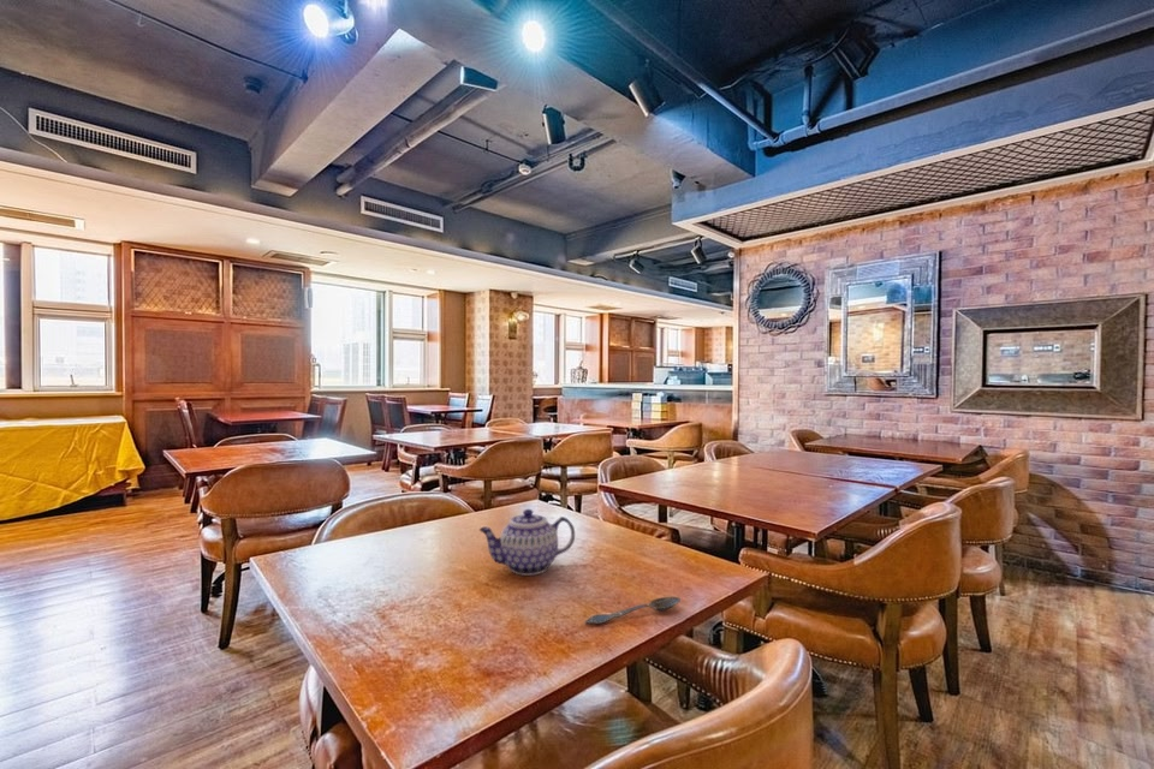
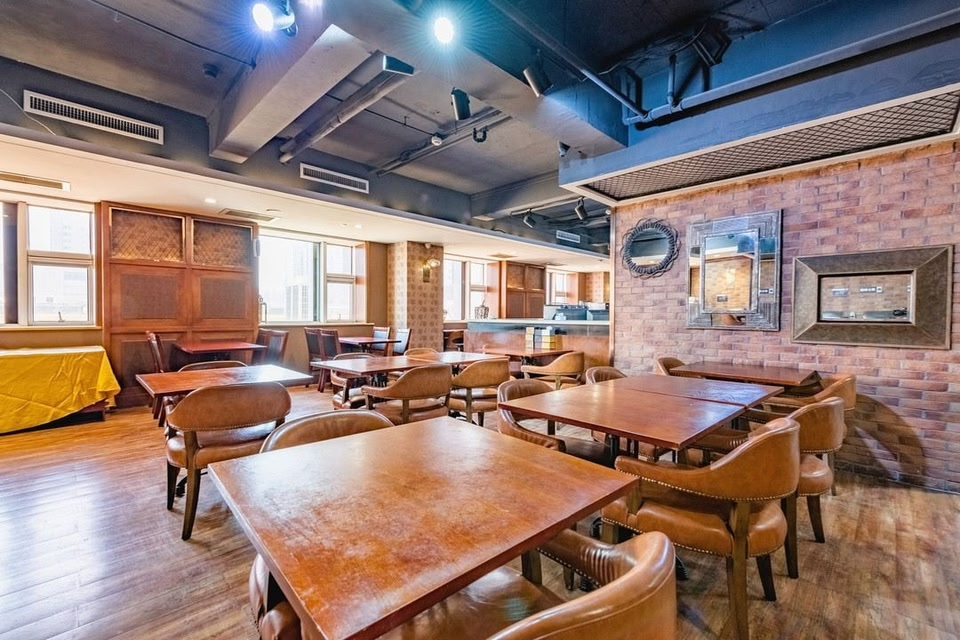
- teapot (528, 538)
- spoon (633, 609)
